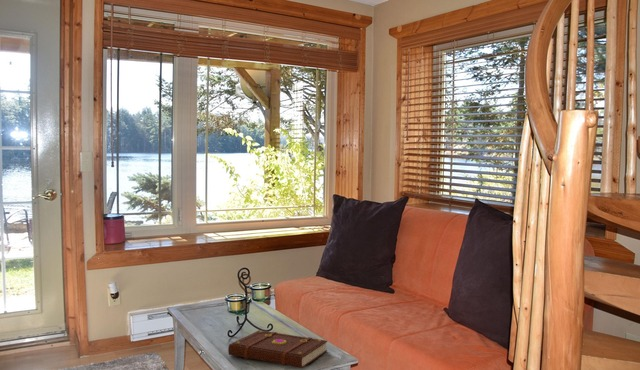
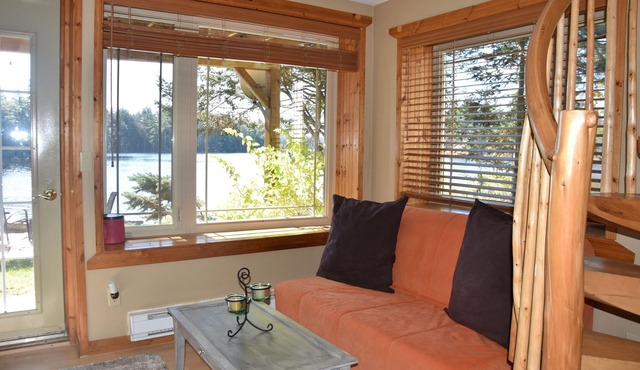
- book (278, 347)
